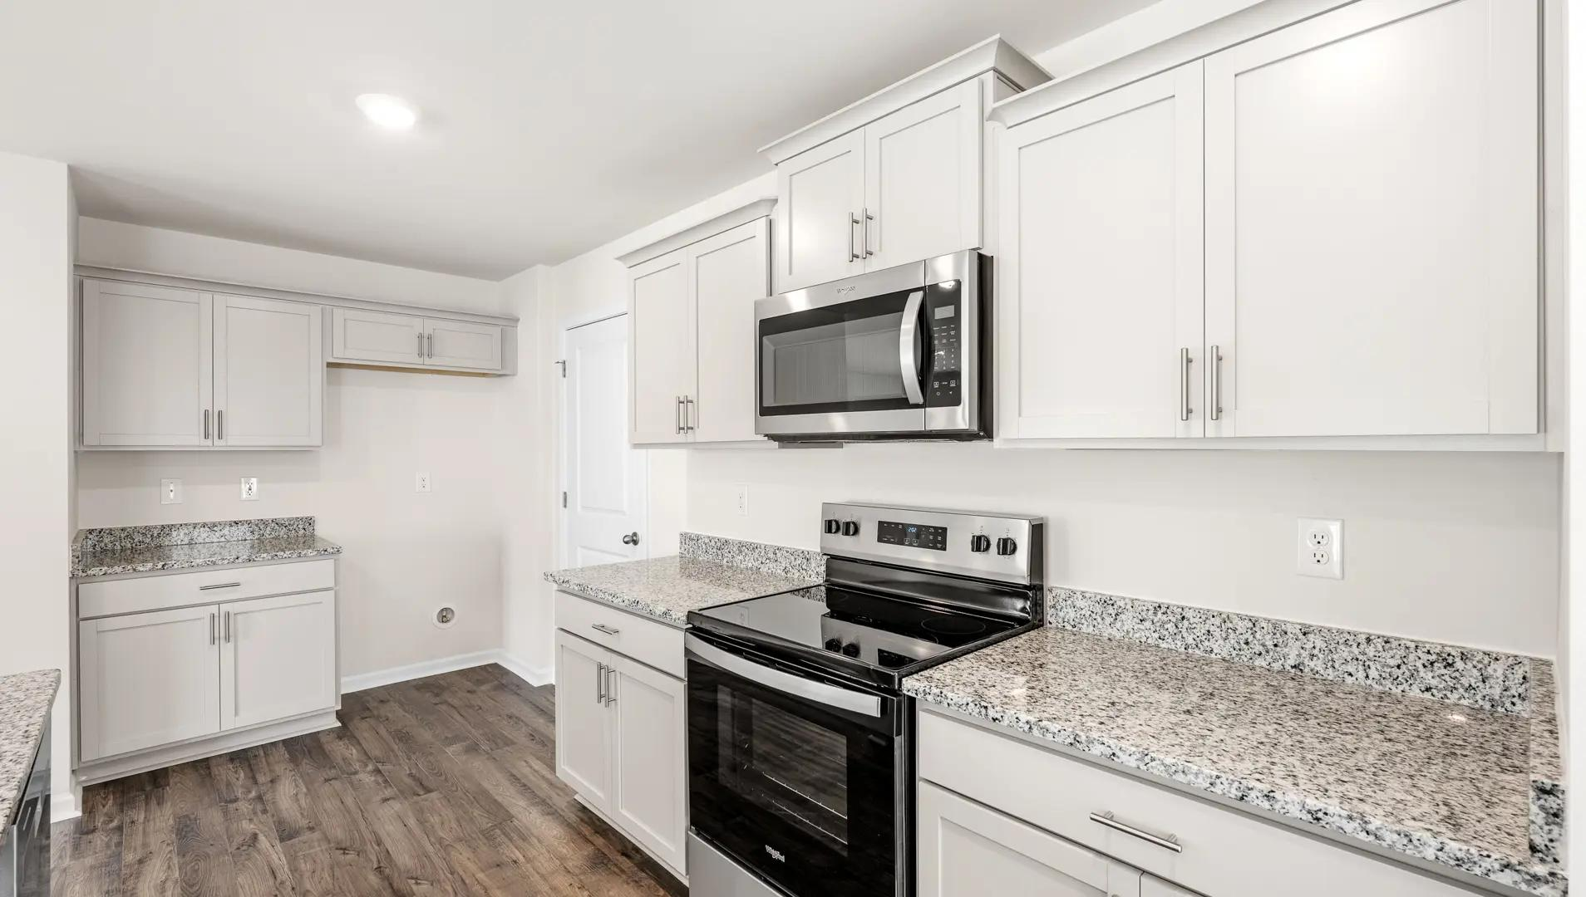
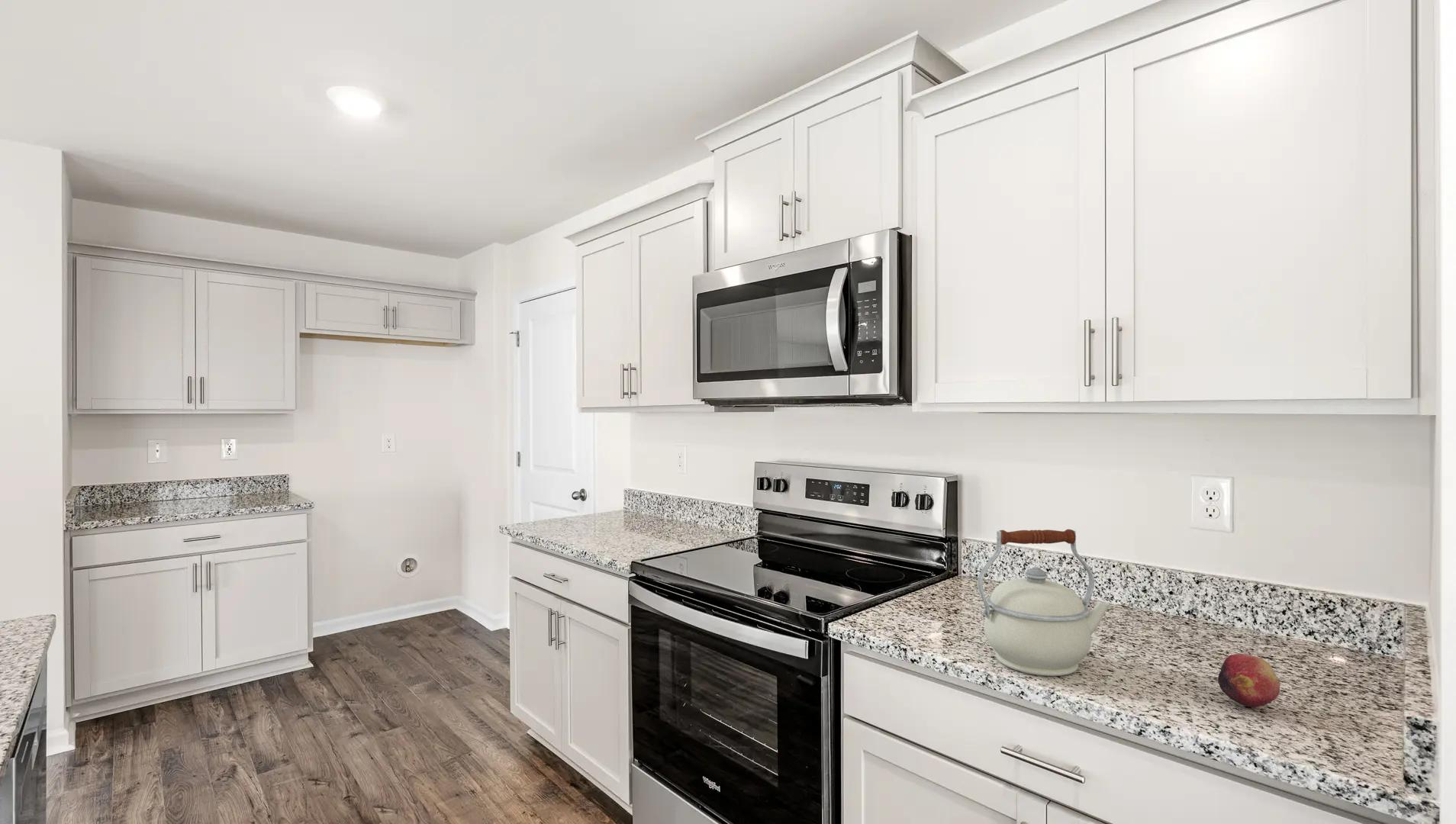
+ kettle (1044, 595)
+ fruit (1248, 681)
